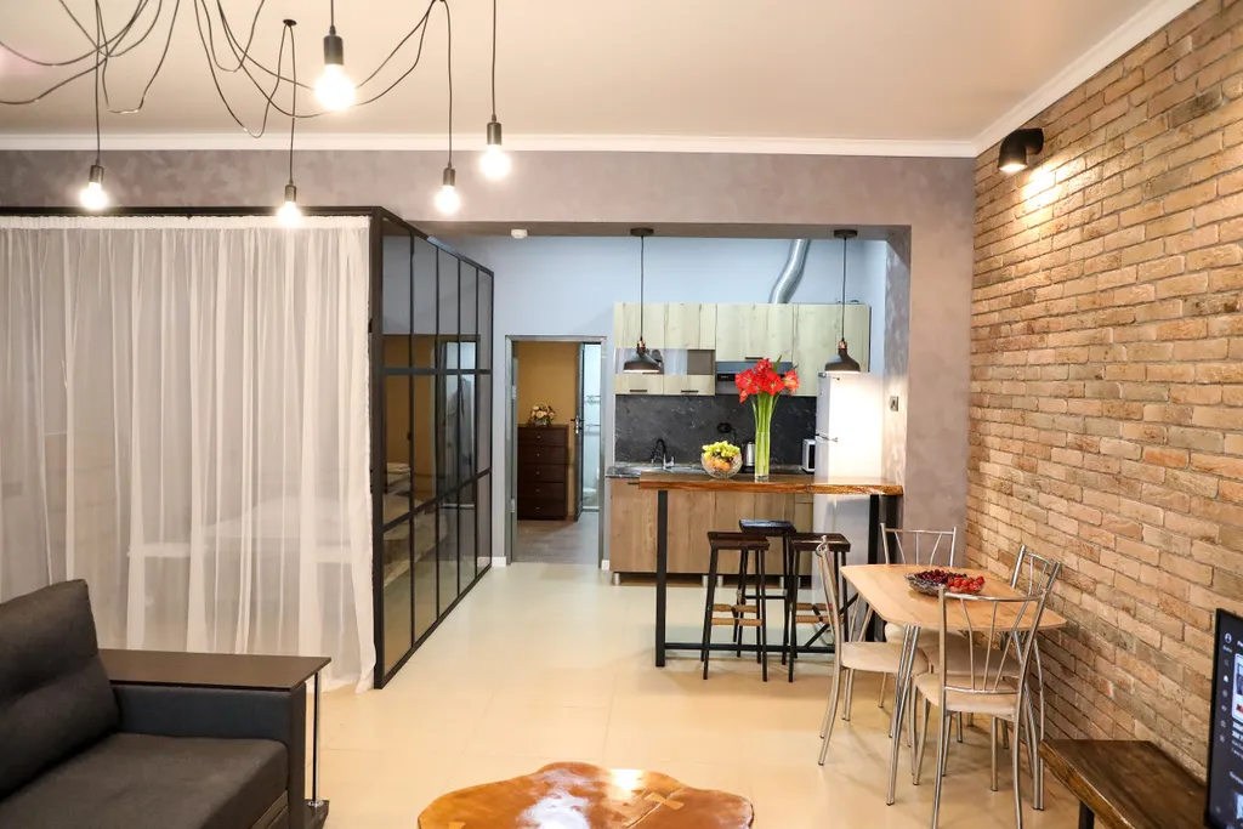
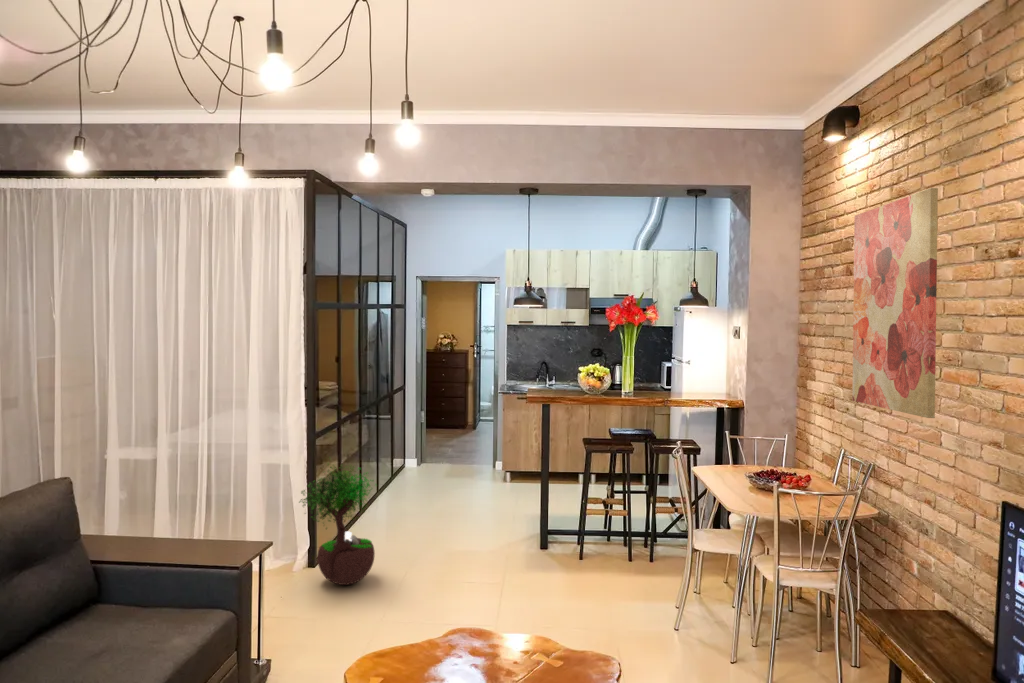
+ wall art (890, 306)
+ potted tree (341, 521)
